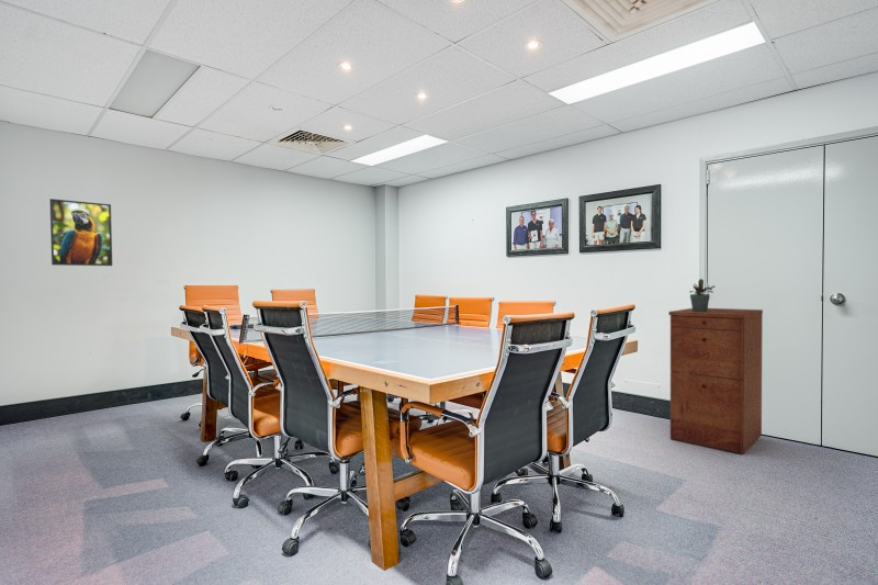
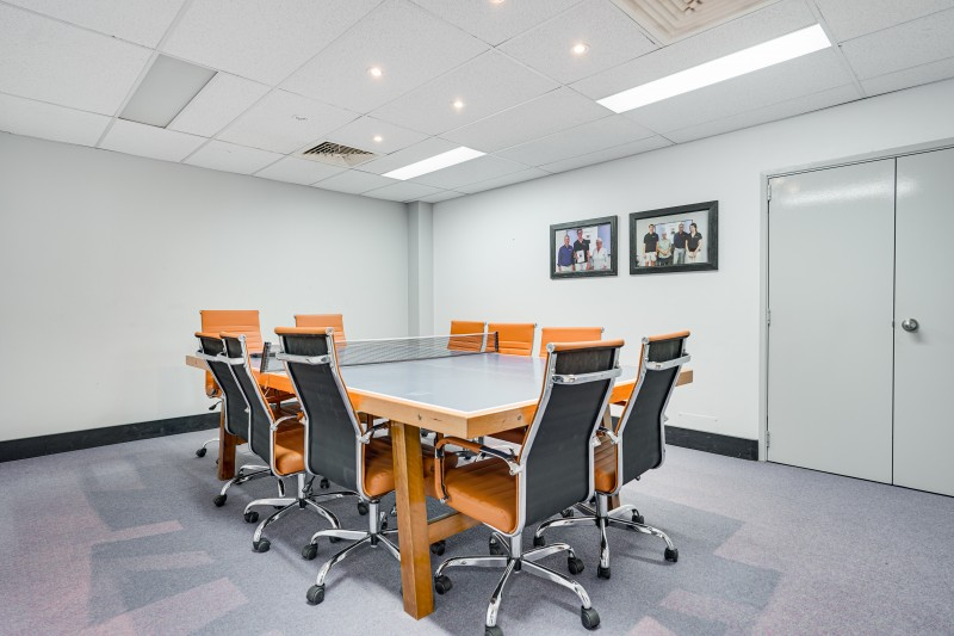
- potted plant (702, 294)
- filing cabinet (716, 373)
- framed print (82, 233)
